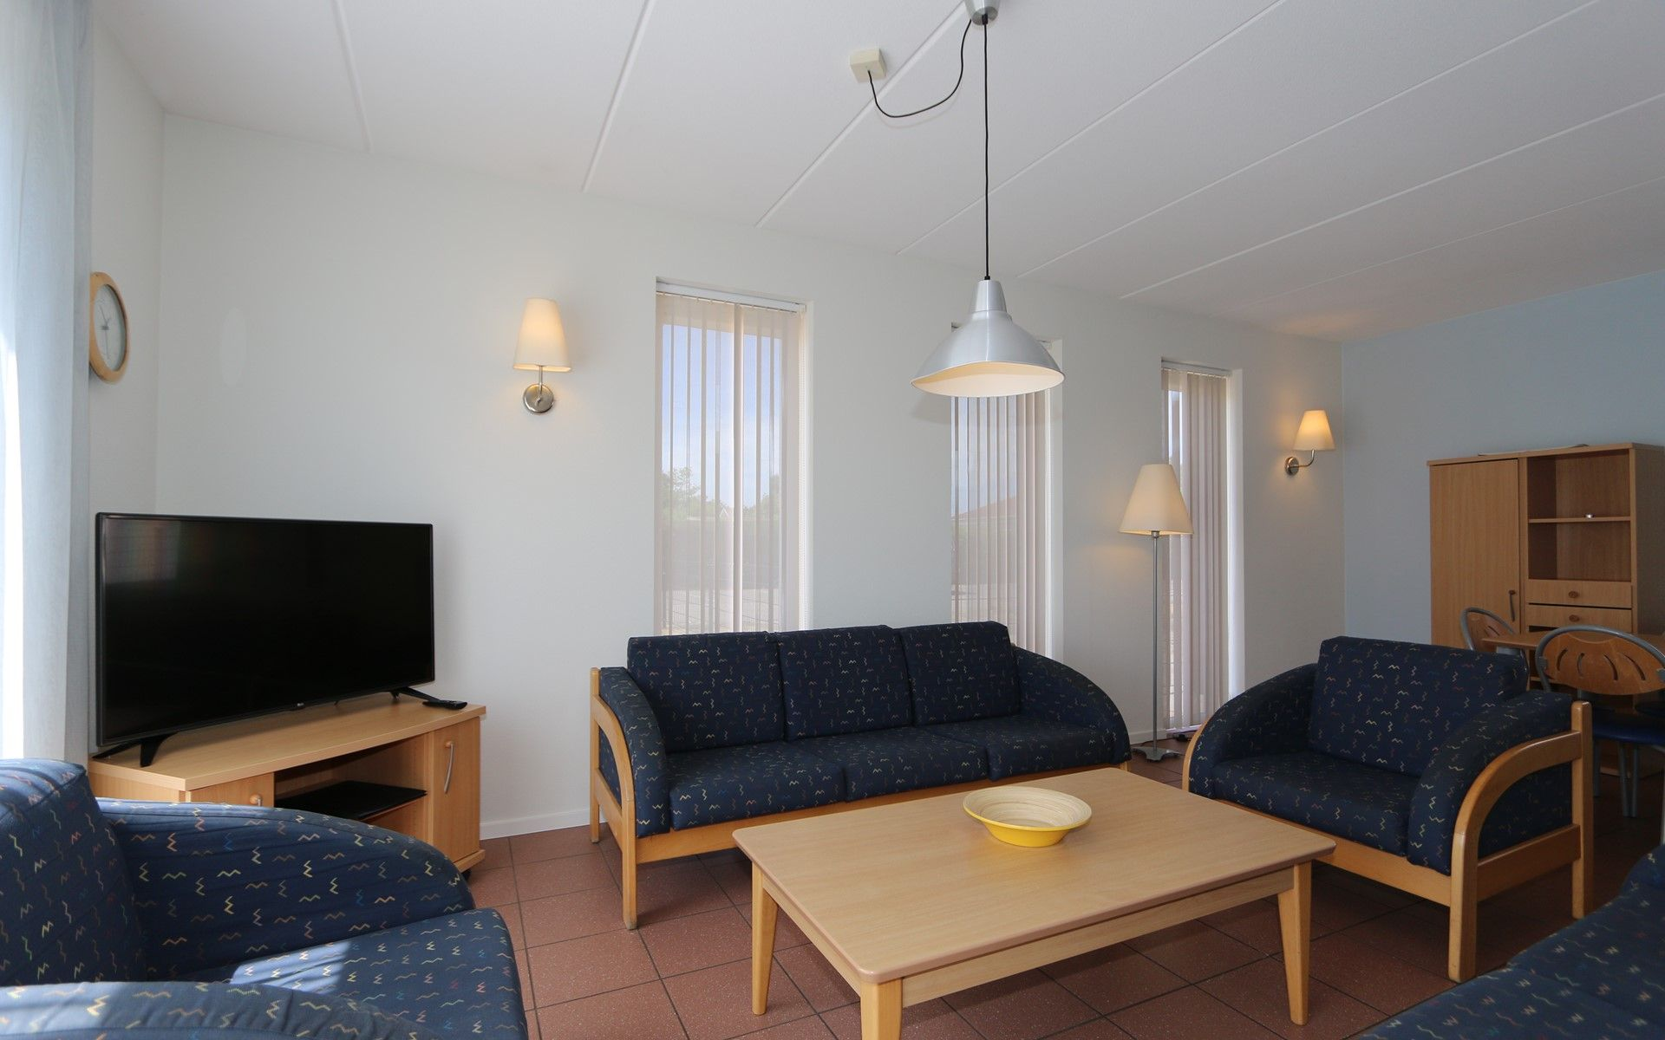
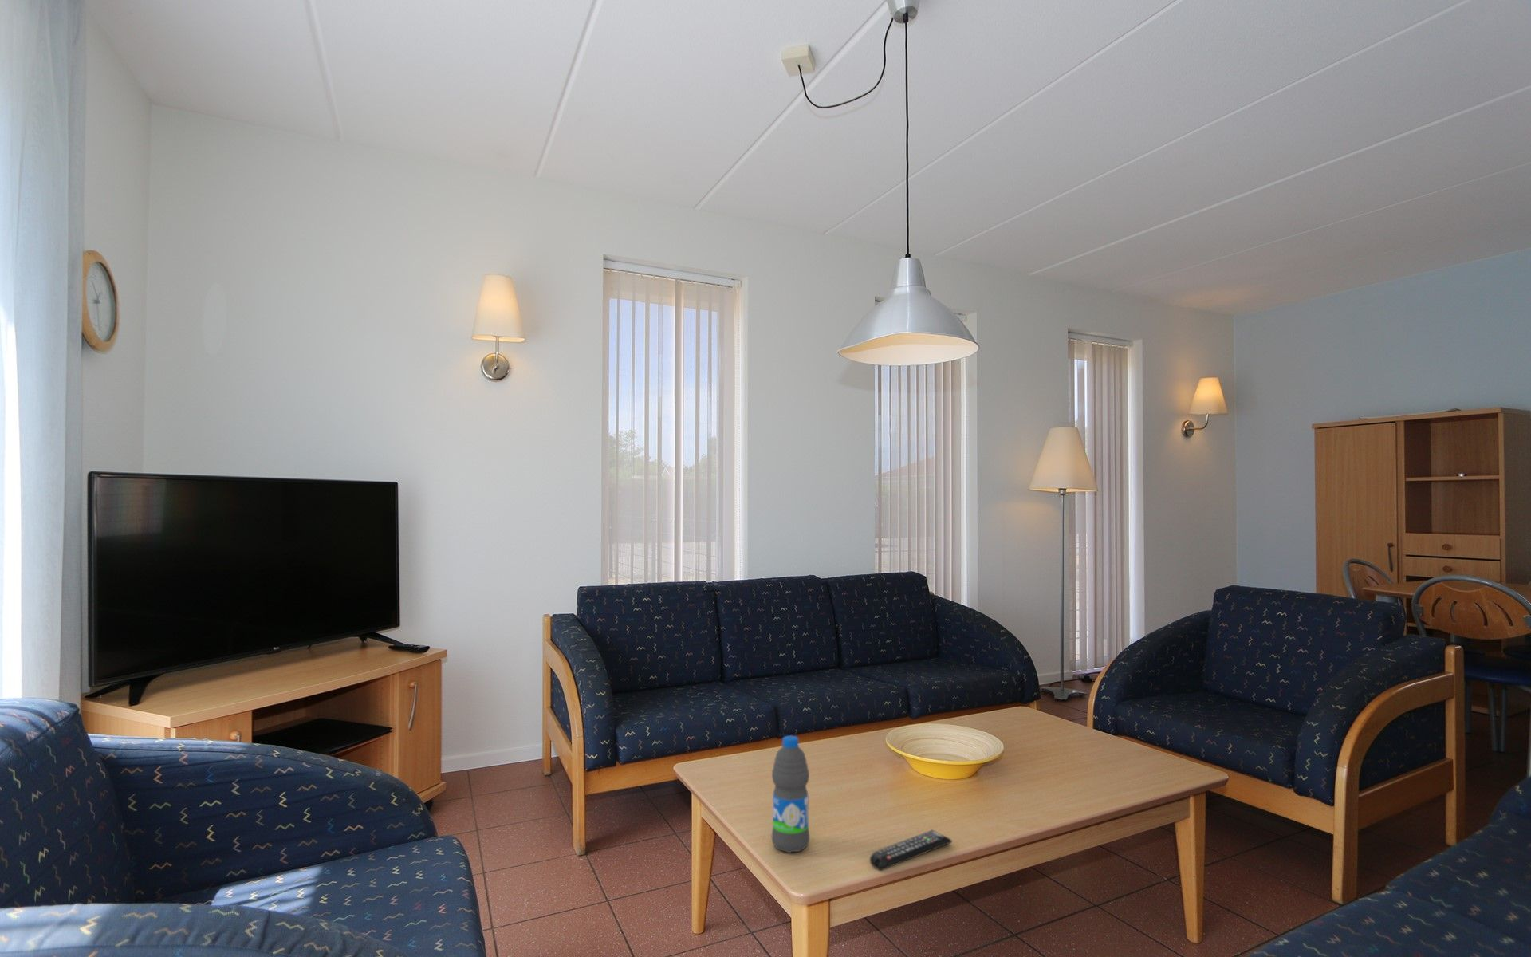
+ remote control (912, 849)
+ water bottle (790, 792)
